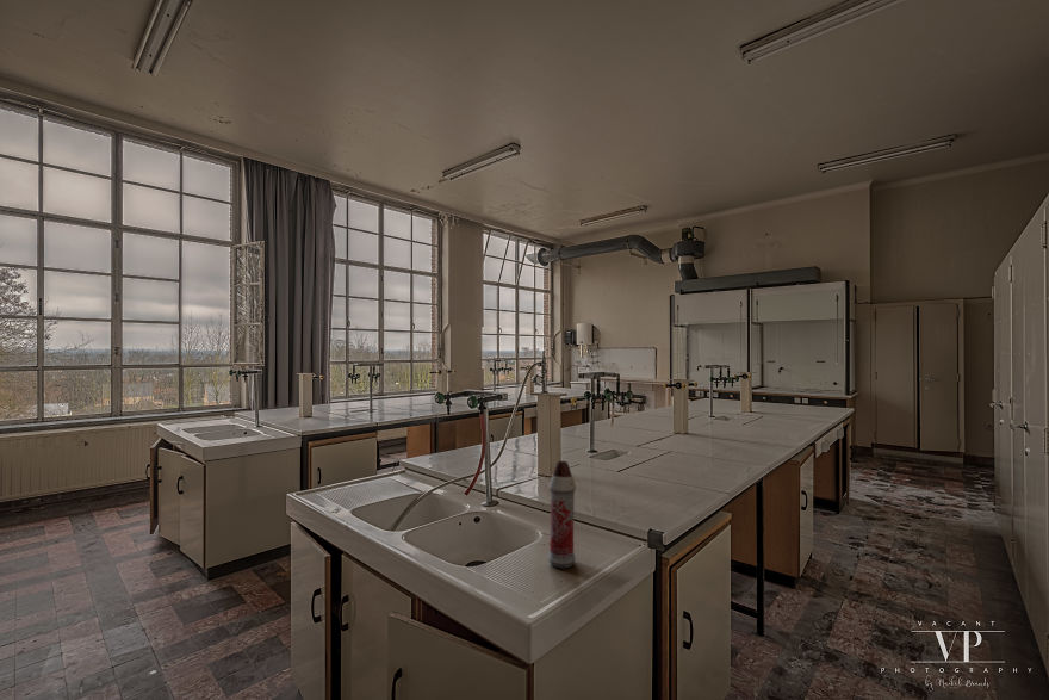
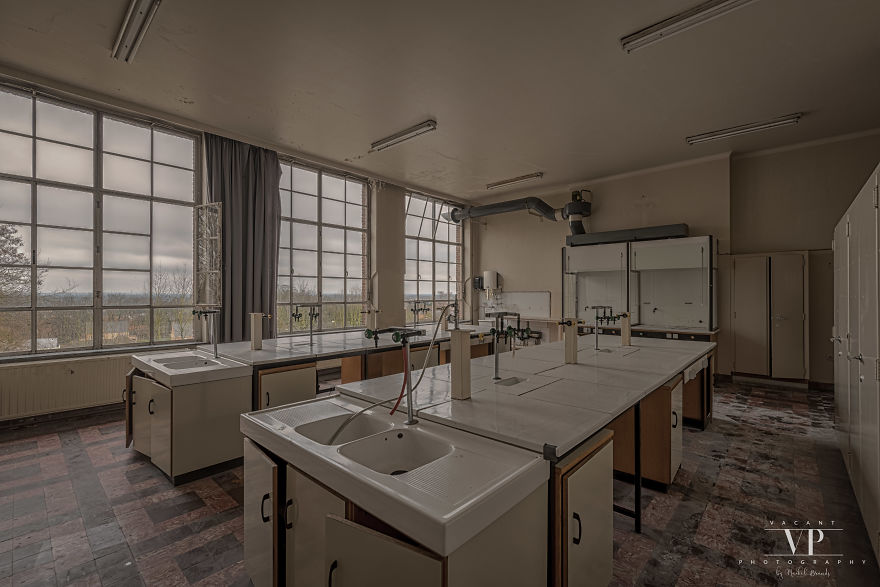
- spray bottle (561, 512)
